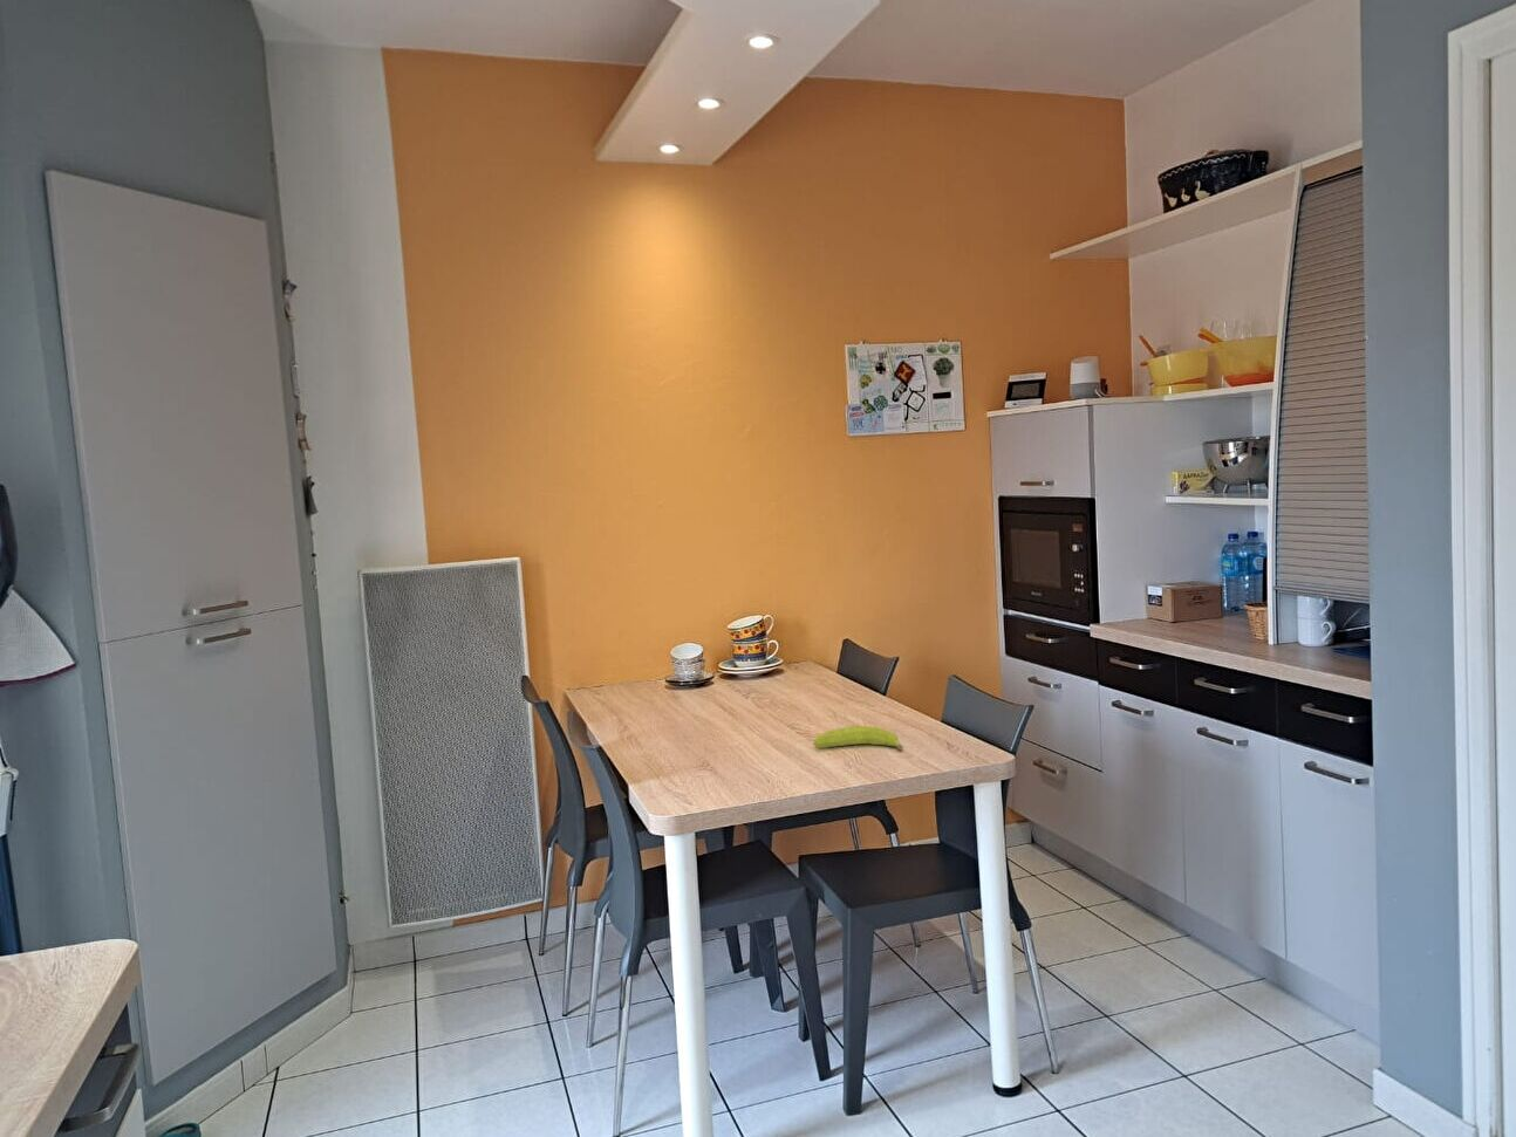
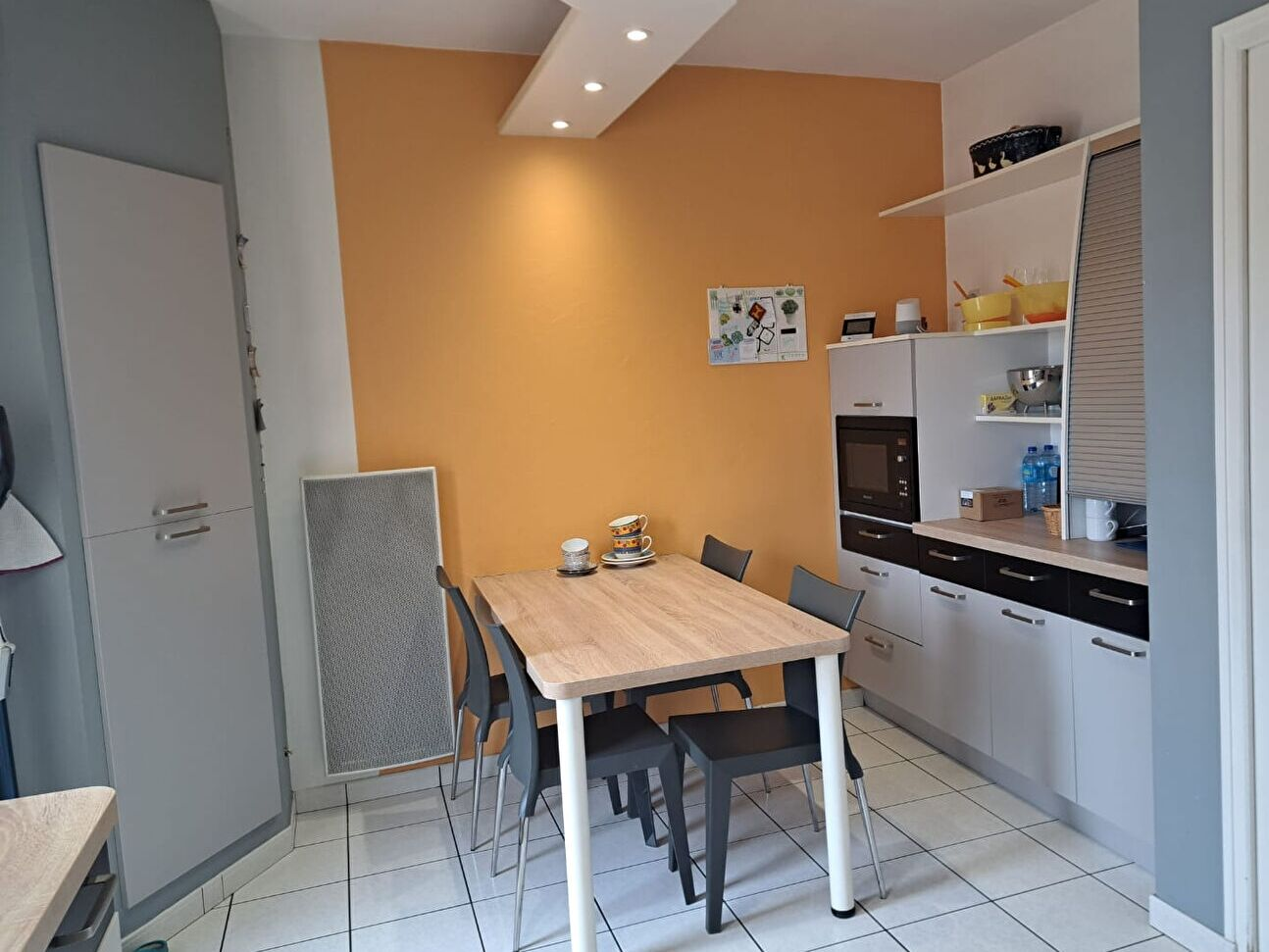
- fruit (857, 739)
